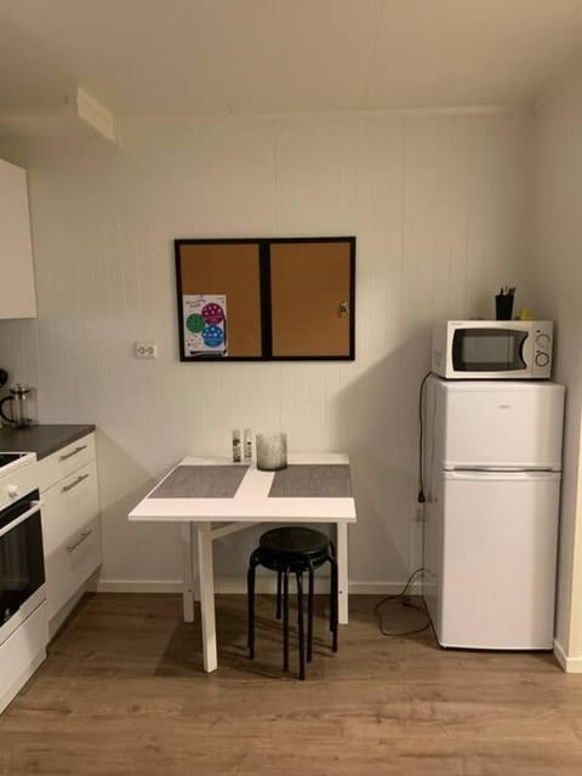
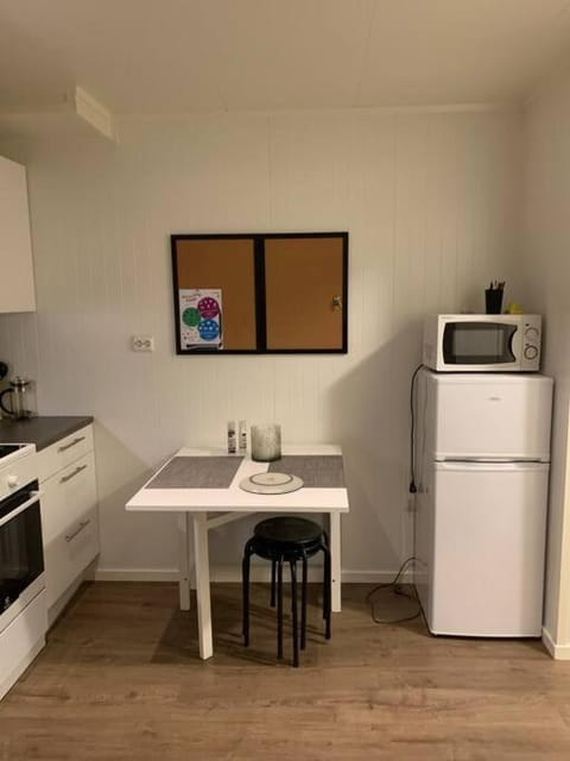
+ plate (271, 480)
